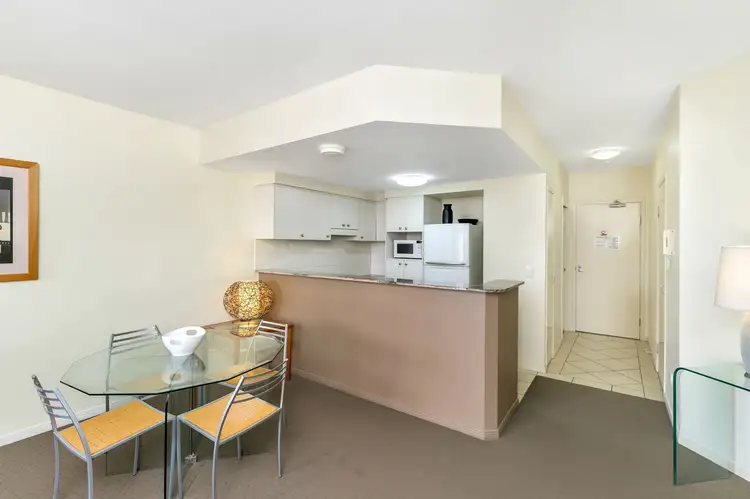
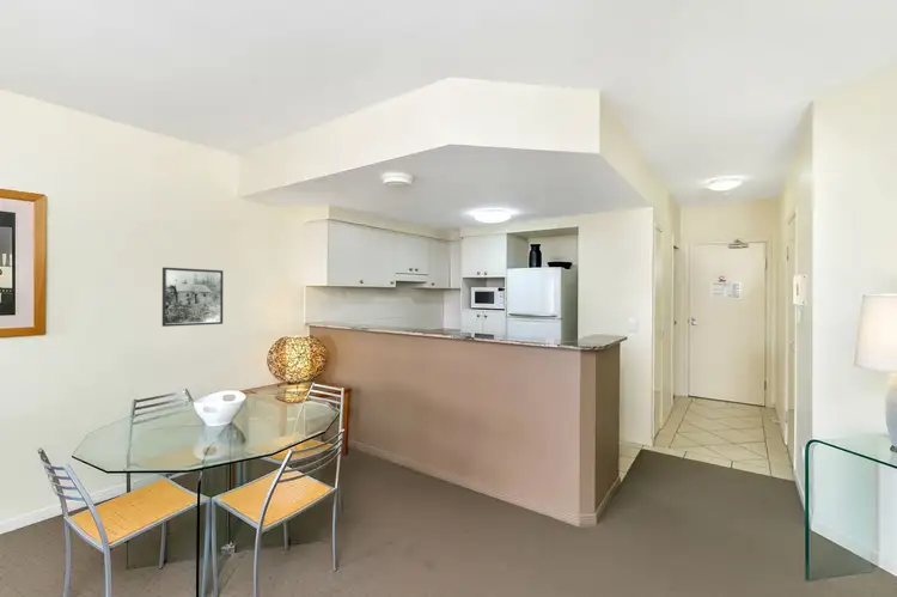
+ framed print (194, 297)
